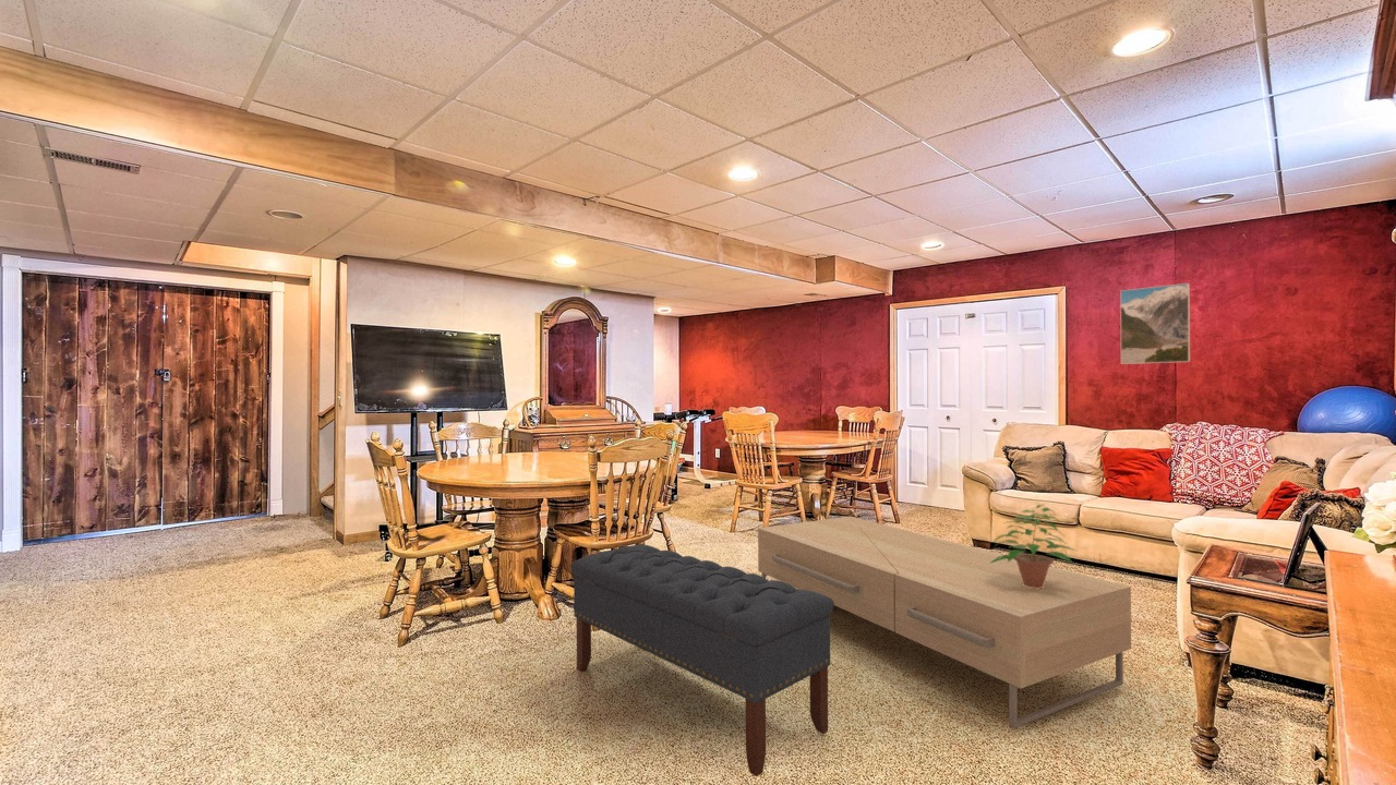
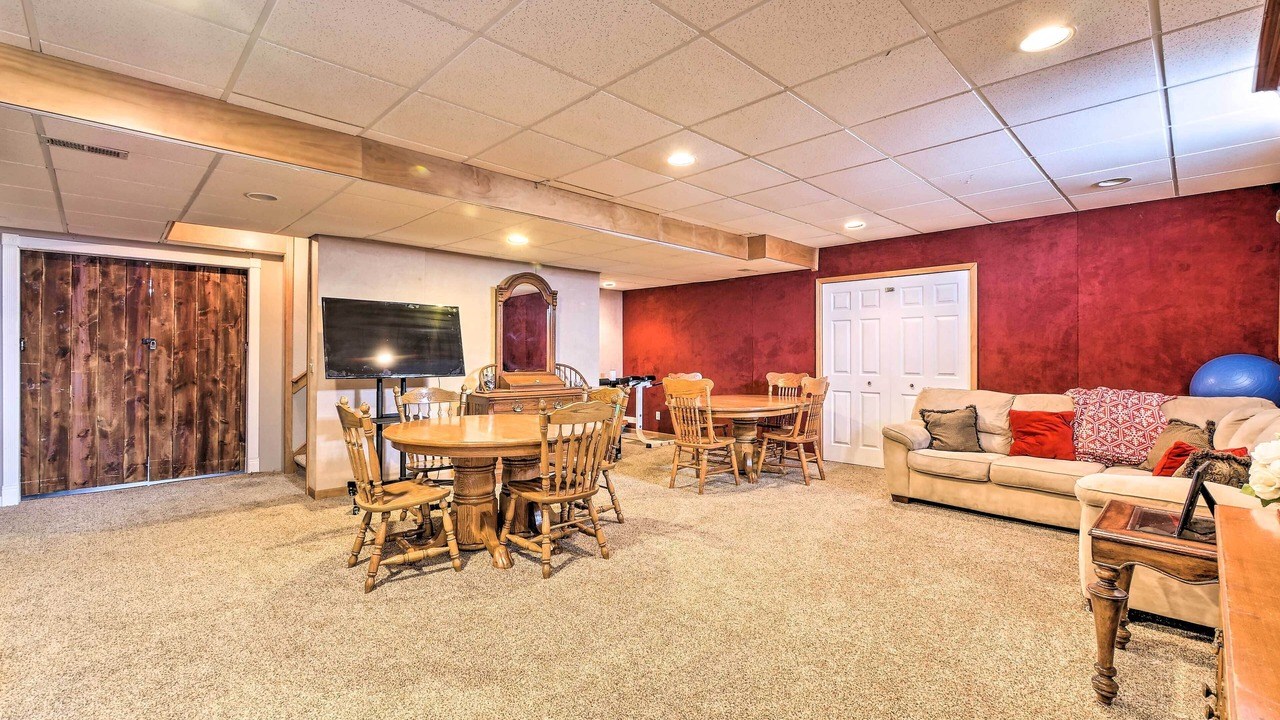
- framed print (1154, 325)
- bench (689, 633)
- coffee table (907, 593)
- potted plant (1031, 544)
